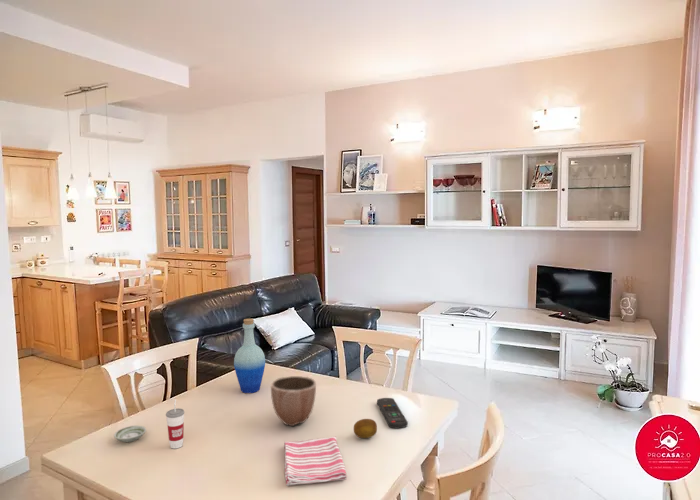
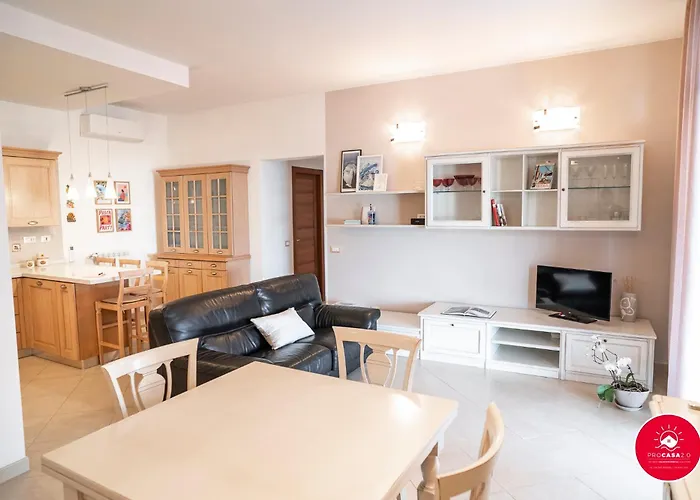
- decorative bowl (294, 402)
- cup (175, 422)
- fruit (365, 428)
- saucer (130, 435)
- dish towel (313, 457)
- bottle (249, 354)
- remote control (391, 411)
